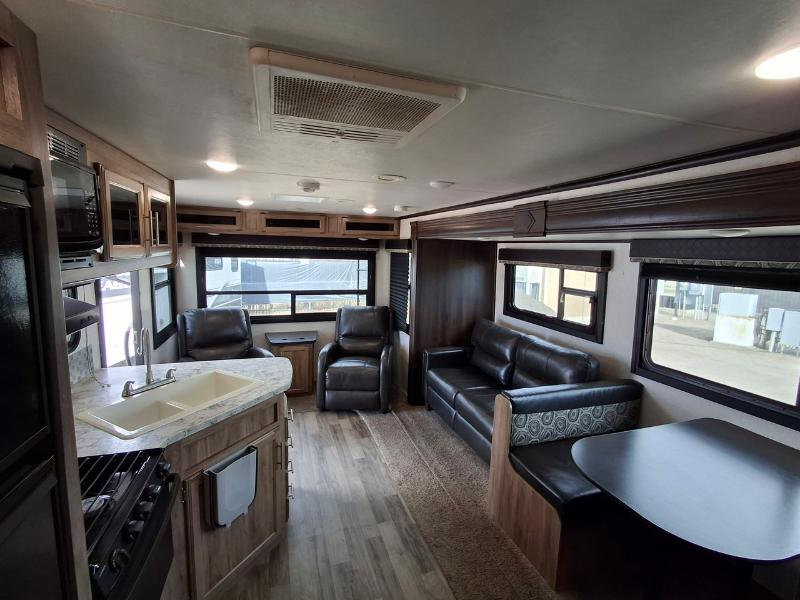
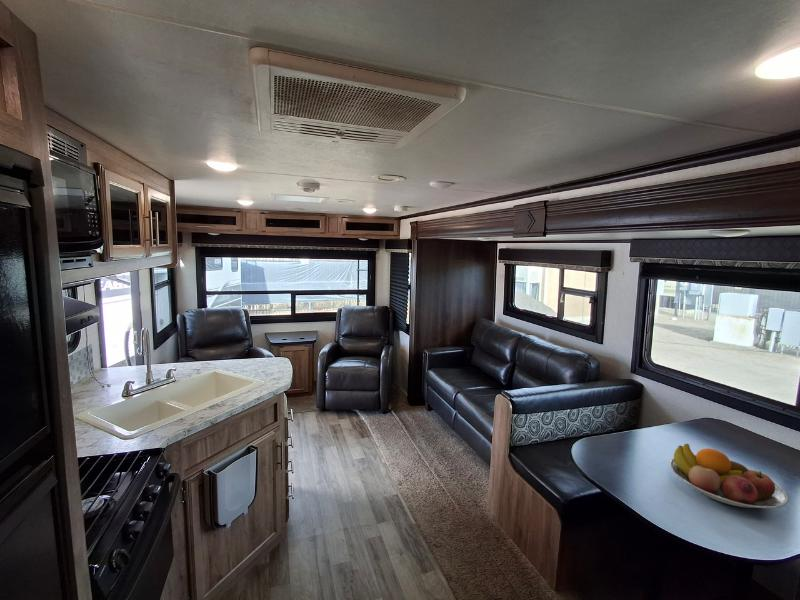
+ fruit bowl (724, 474)
